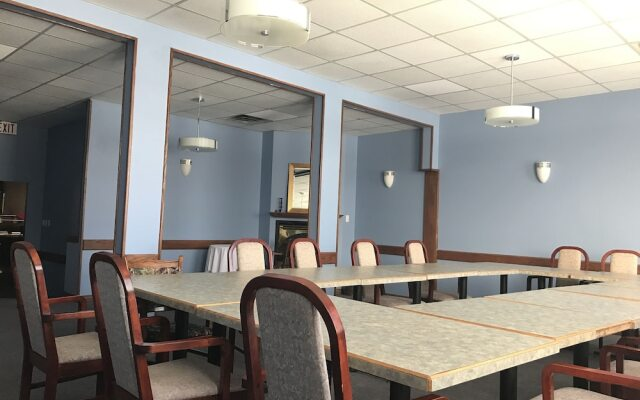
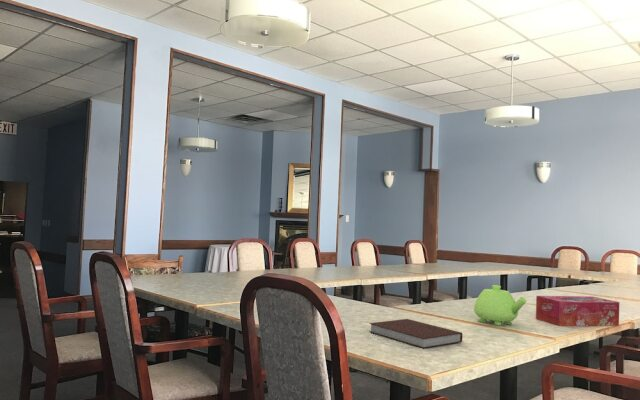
+ tissue box (576, 310)
+ notebook (414, 332)
+ teapot (501, 304)
